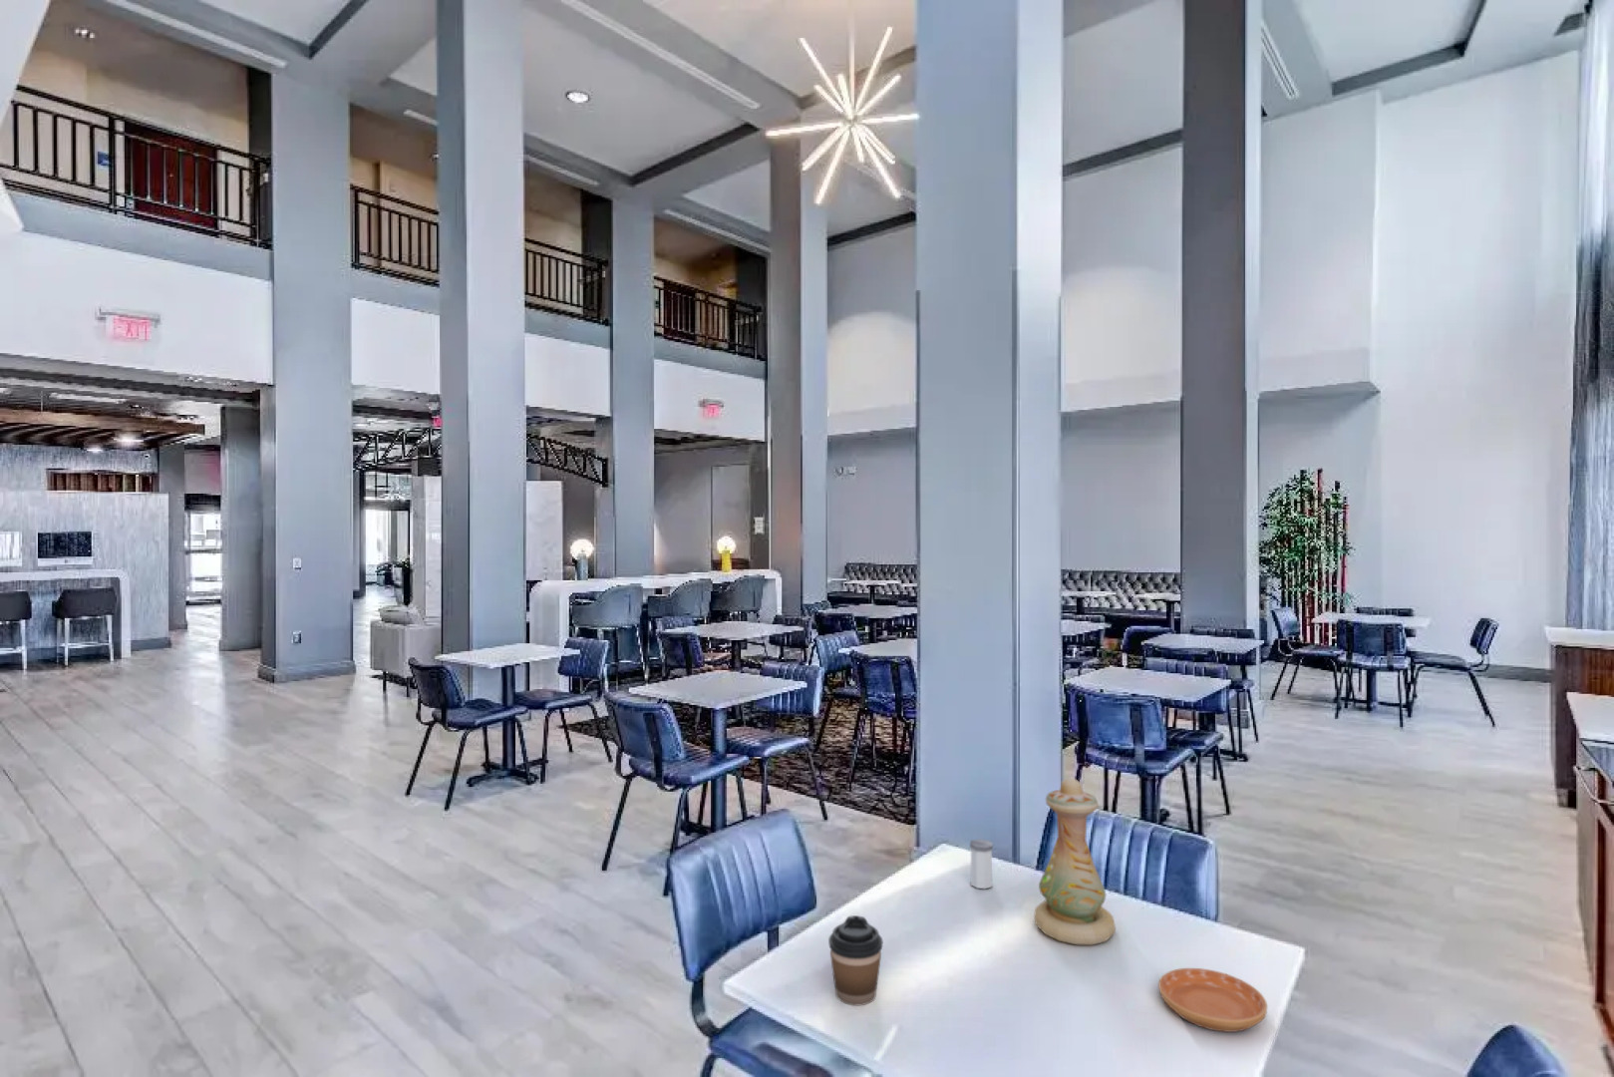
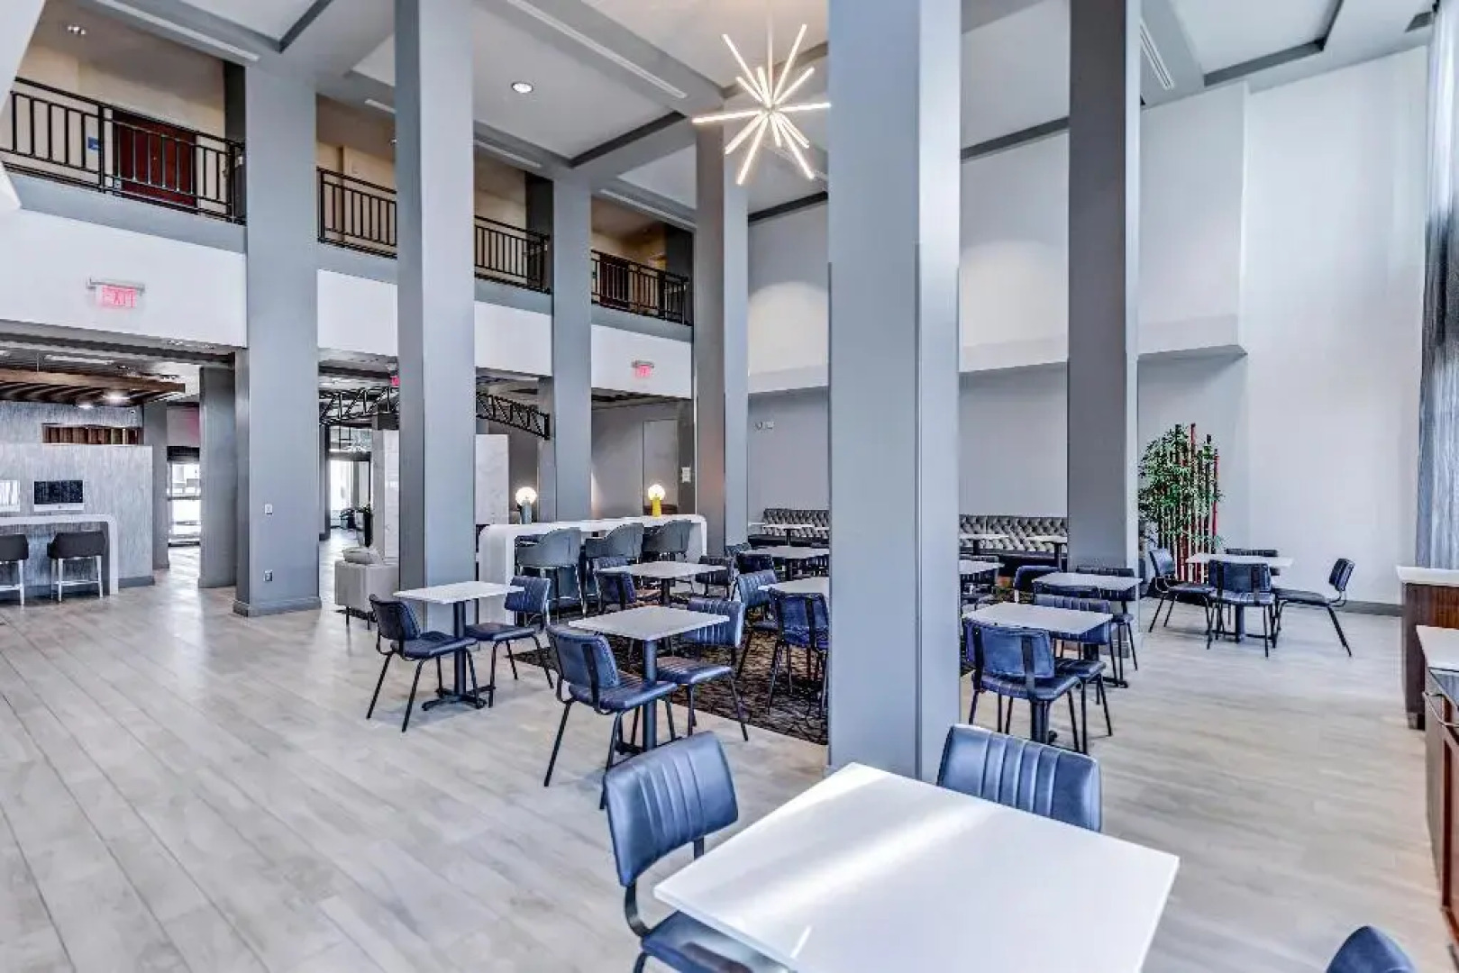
- vase (1073, 852)
- saucer (1211, 1000)
- salt shaker (981, 863)
- coffee cup (856, 958)
